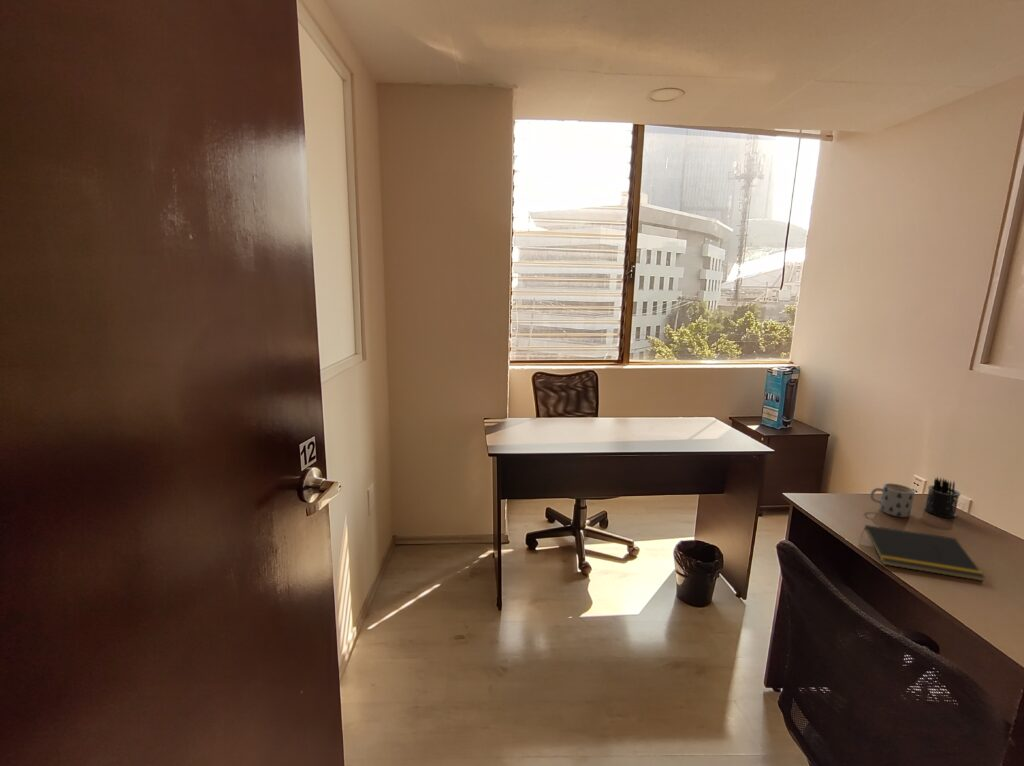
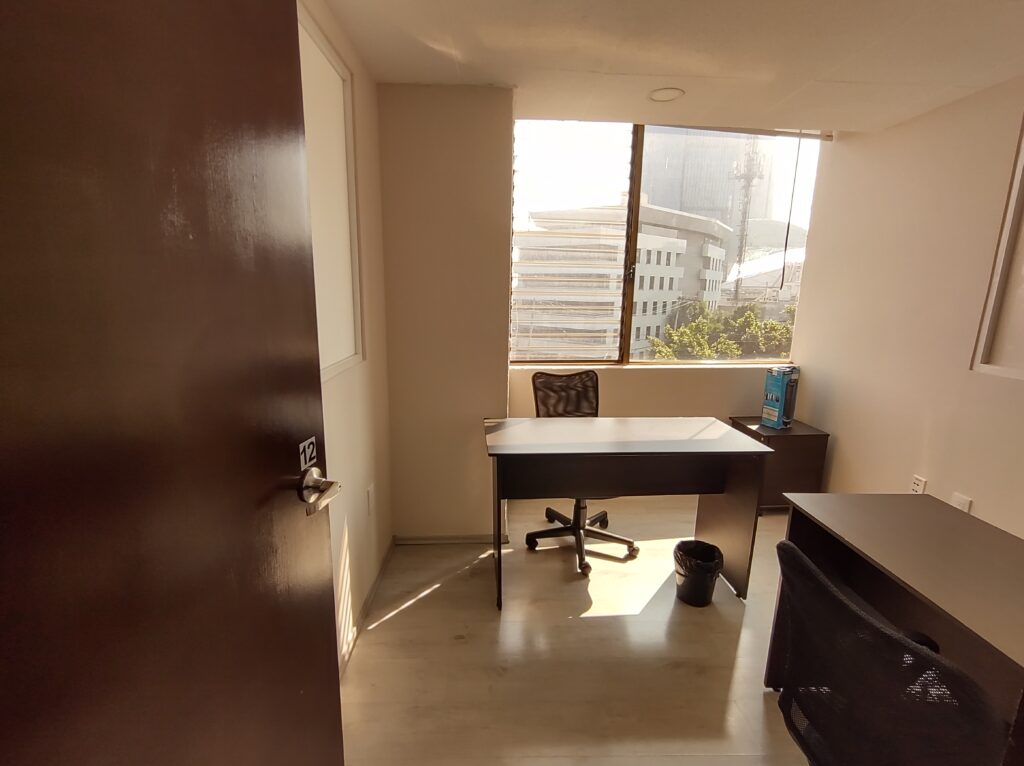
- notepad (920, 550)
- pen holder (943, 495)
- mug (890, 499)
